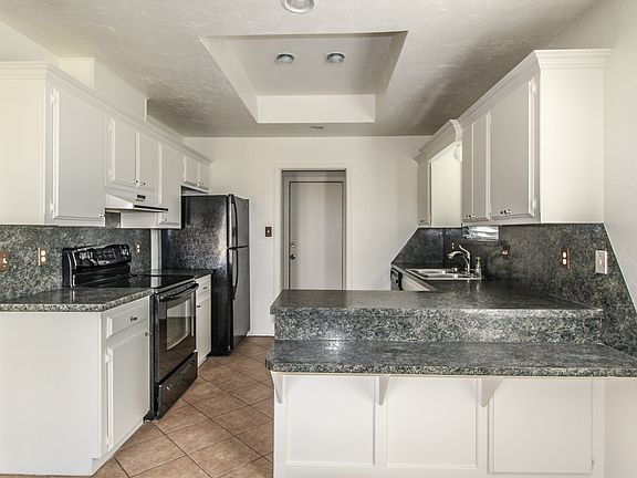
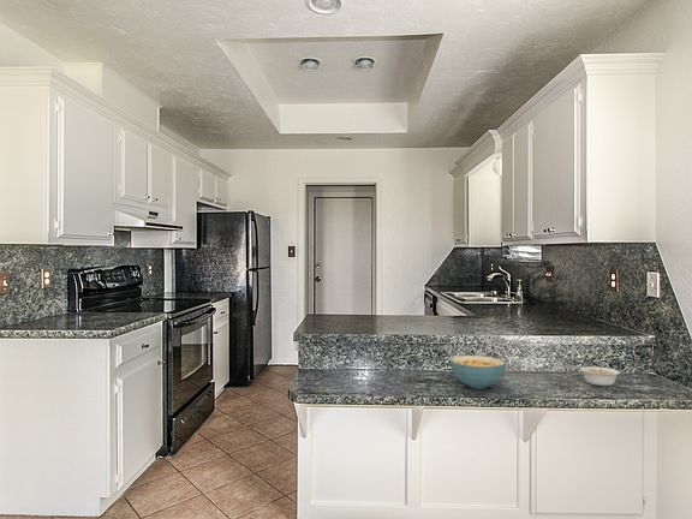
+ legume (601, 375)
+ cereal bowl (477, 374)
